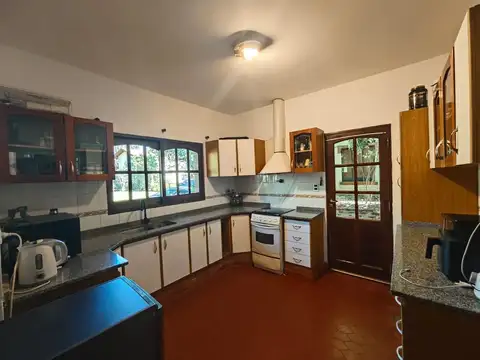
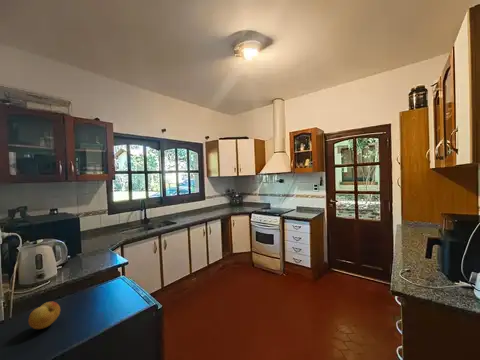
+ fruit (44, 315)
